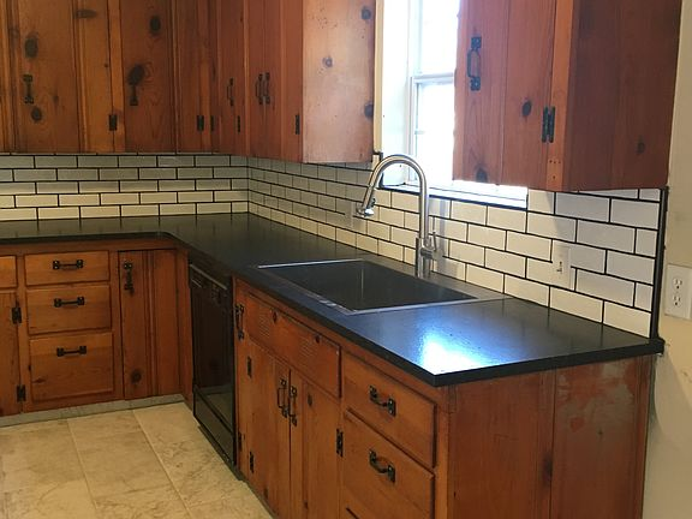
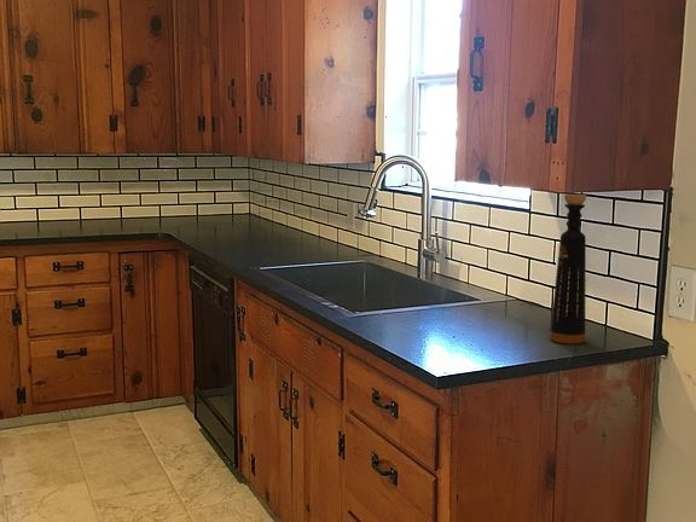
+ bottle (570, 268)
